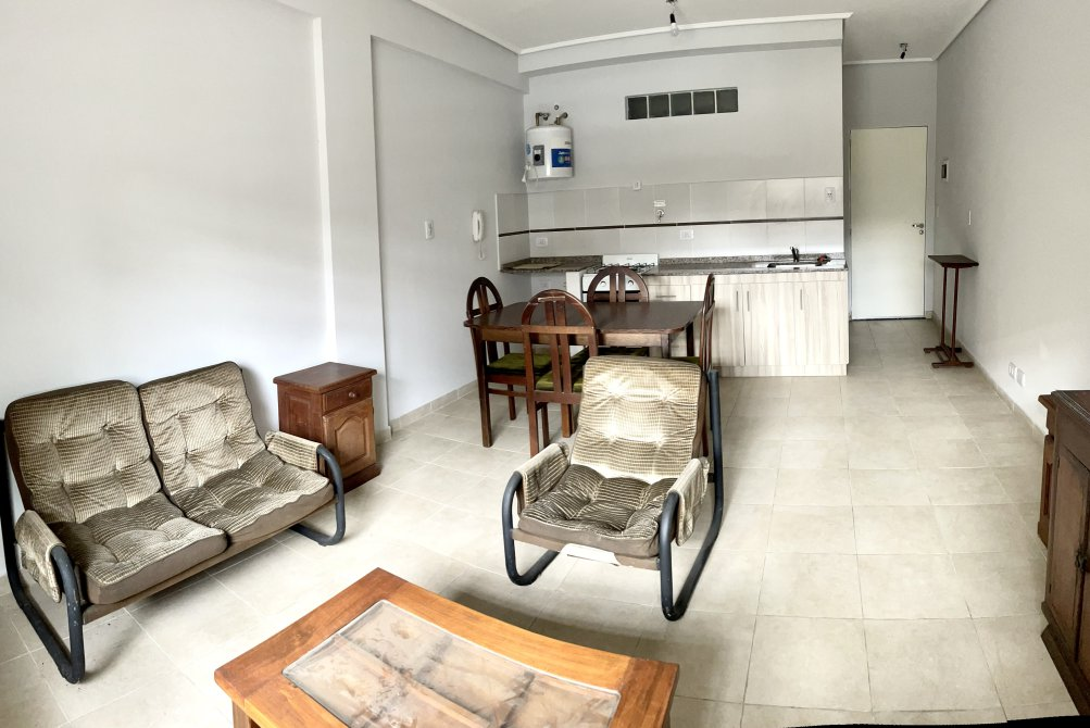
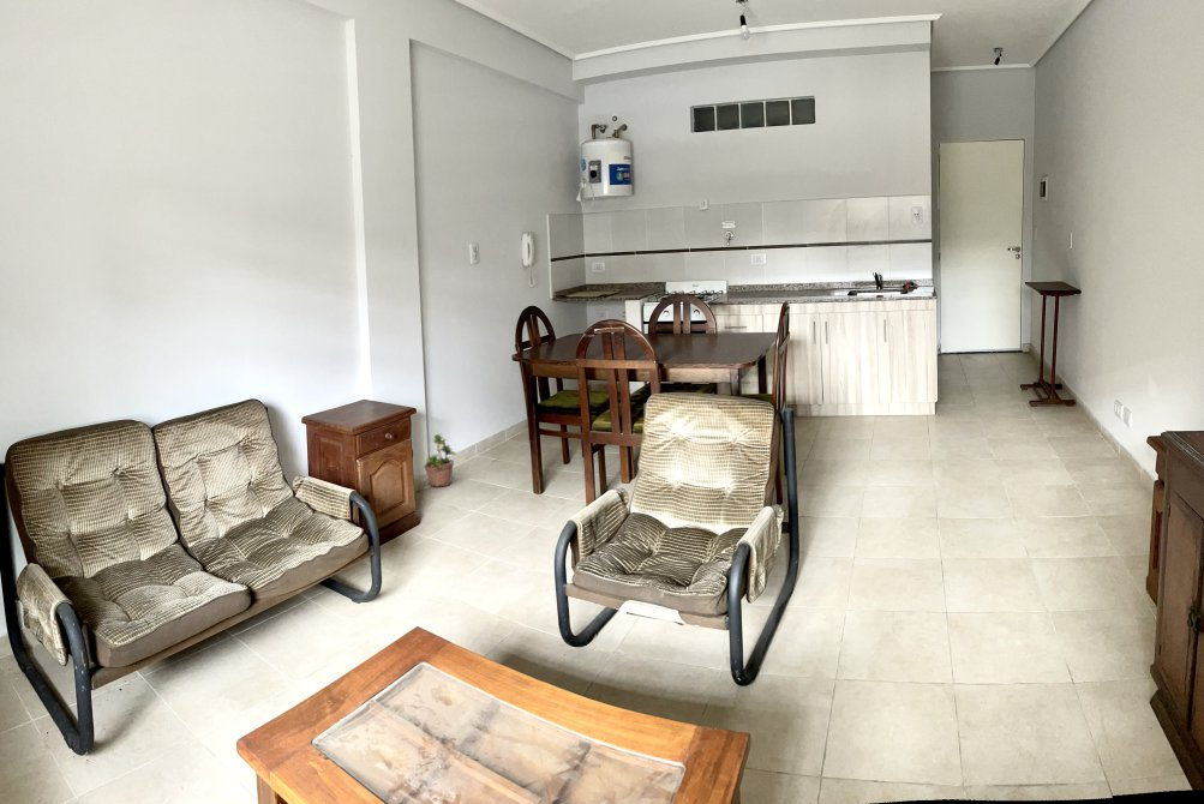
+ potted plant (436, 456)
